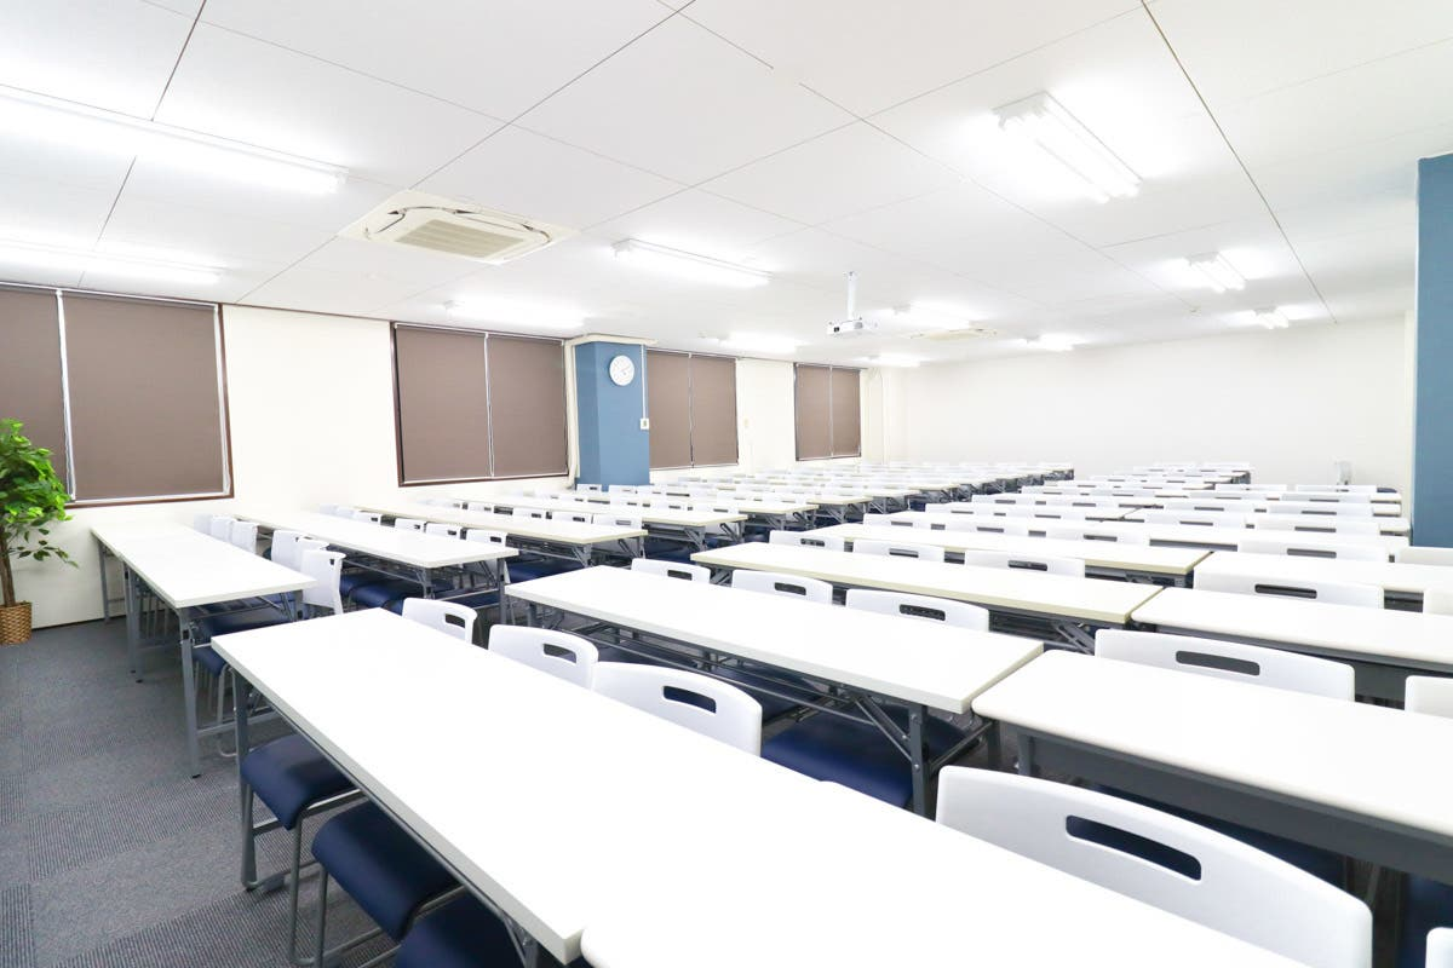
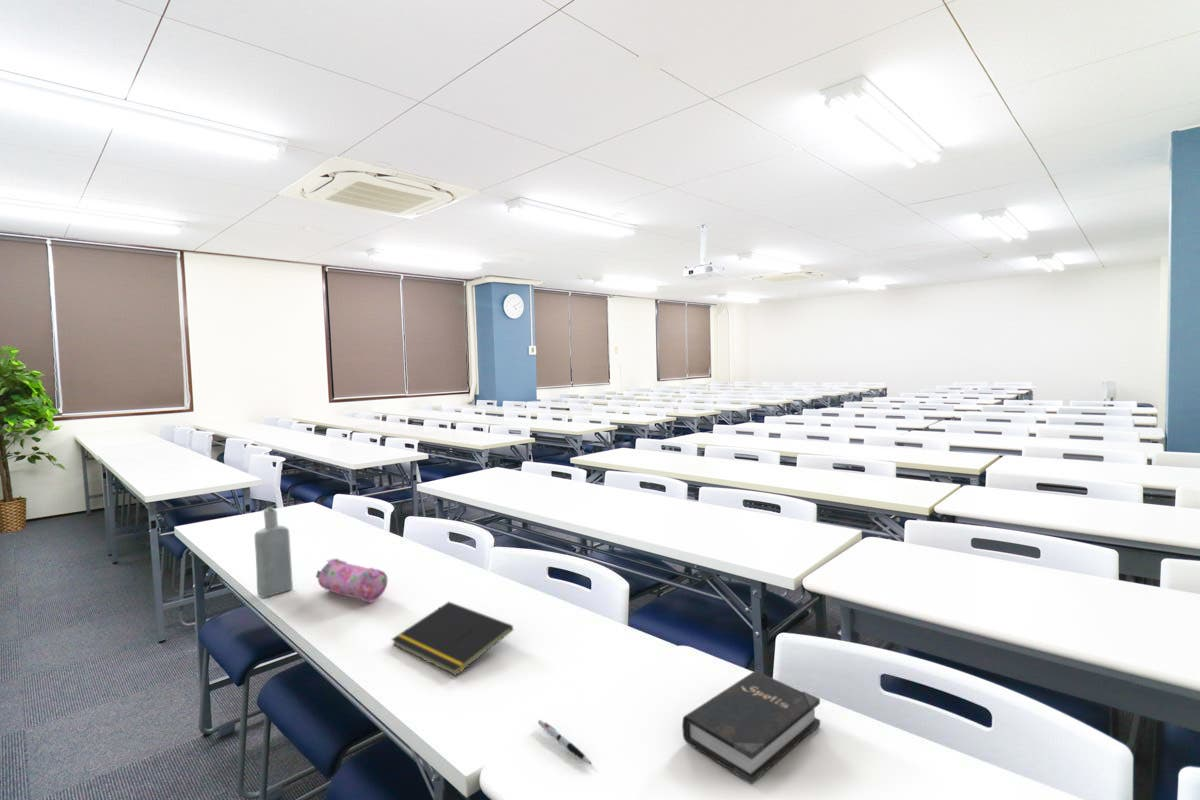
+ notepad (452, 634)
+ pencil case (351, 579)
+ bottle (273, 549)
+ pen (564, 741)
+ hardback book (752, 719)
